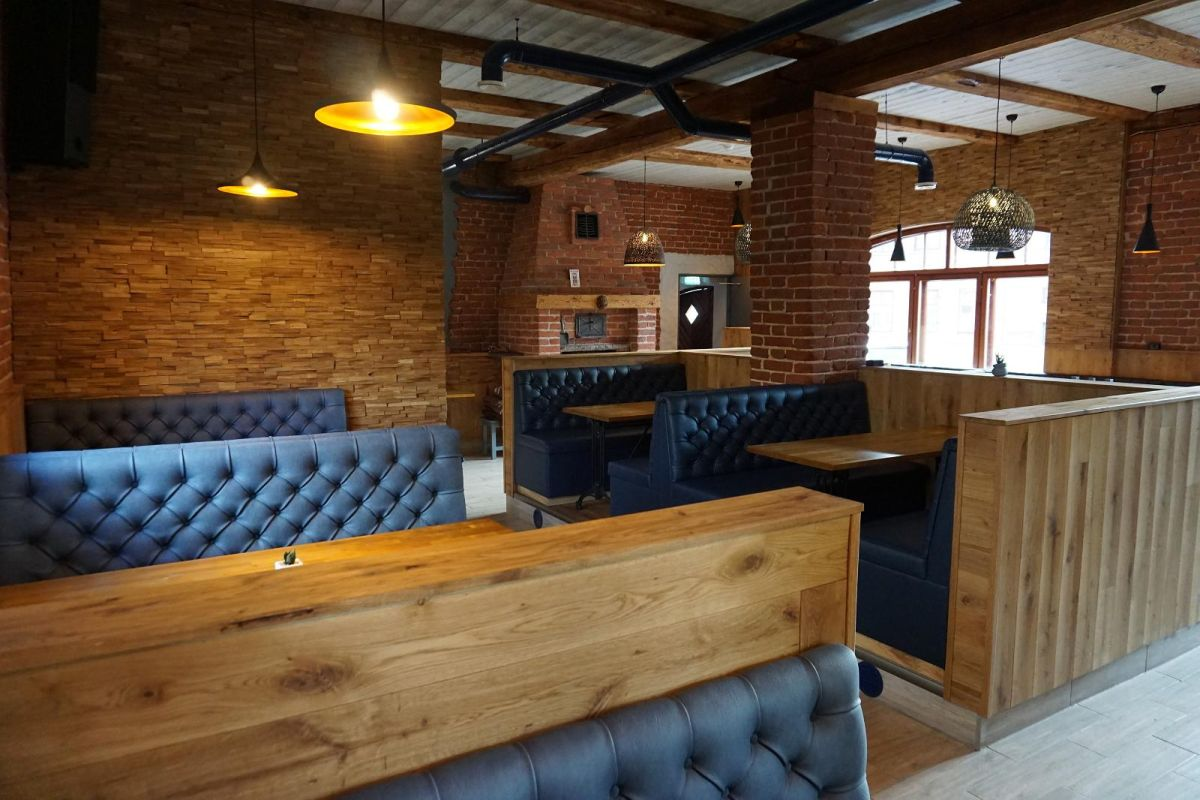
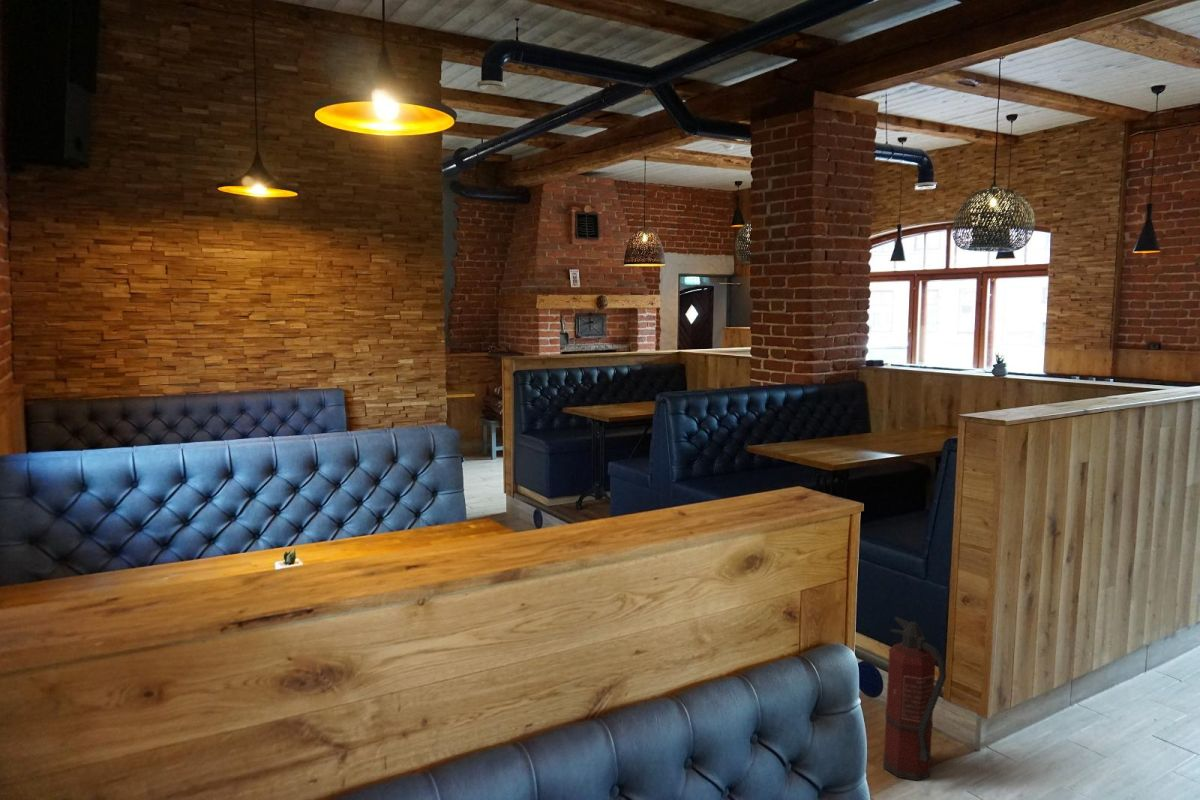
+ fire extinguisher (913, 699)
